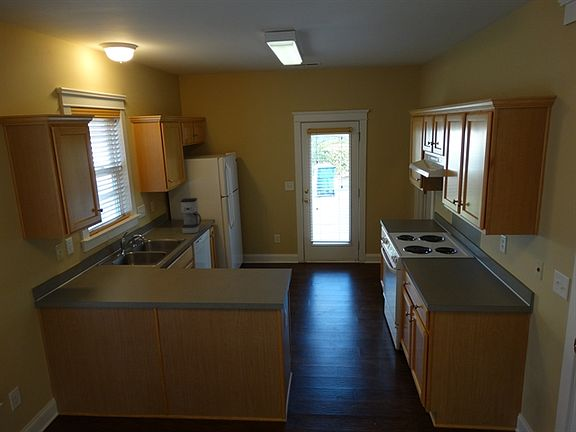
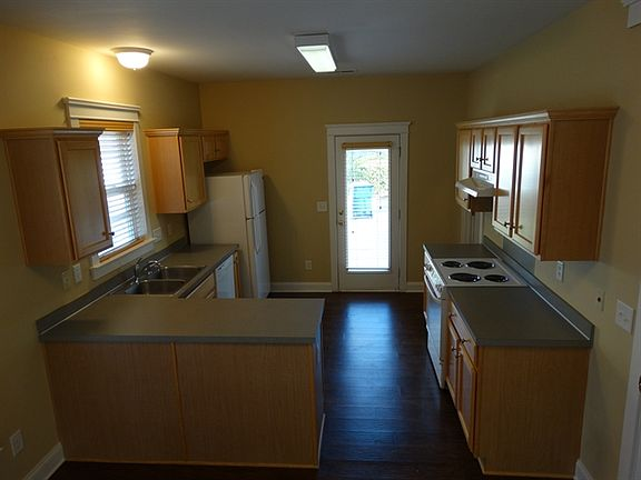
- coffee maker (191, 215)
